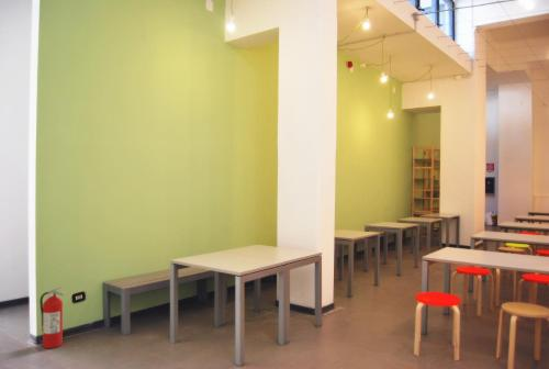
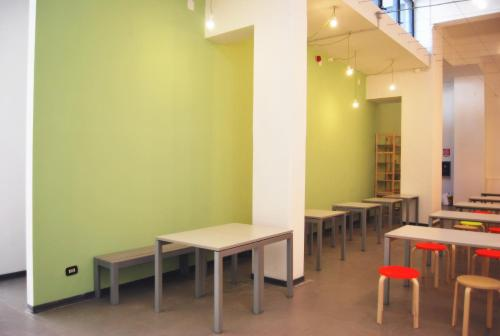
- fire extinguisher (52, 315)
